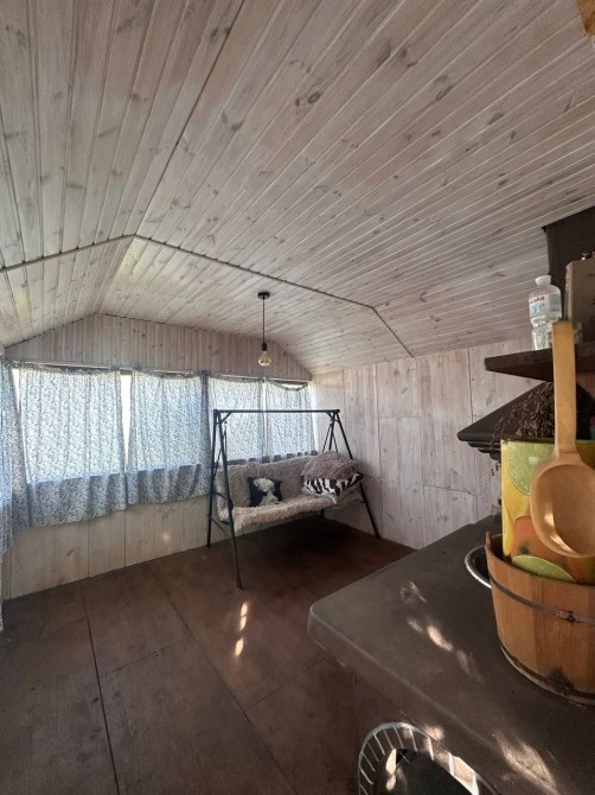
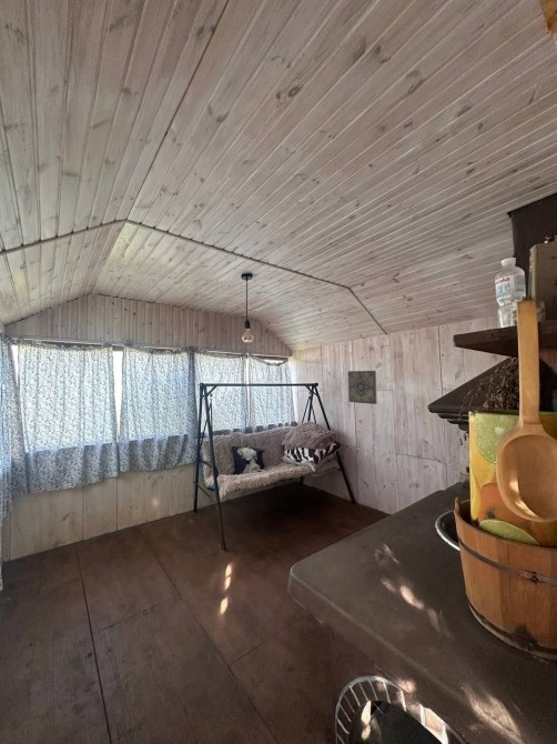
+ wall art (362, 386)
